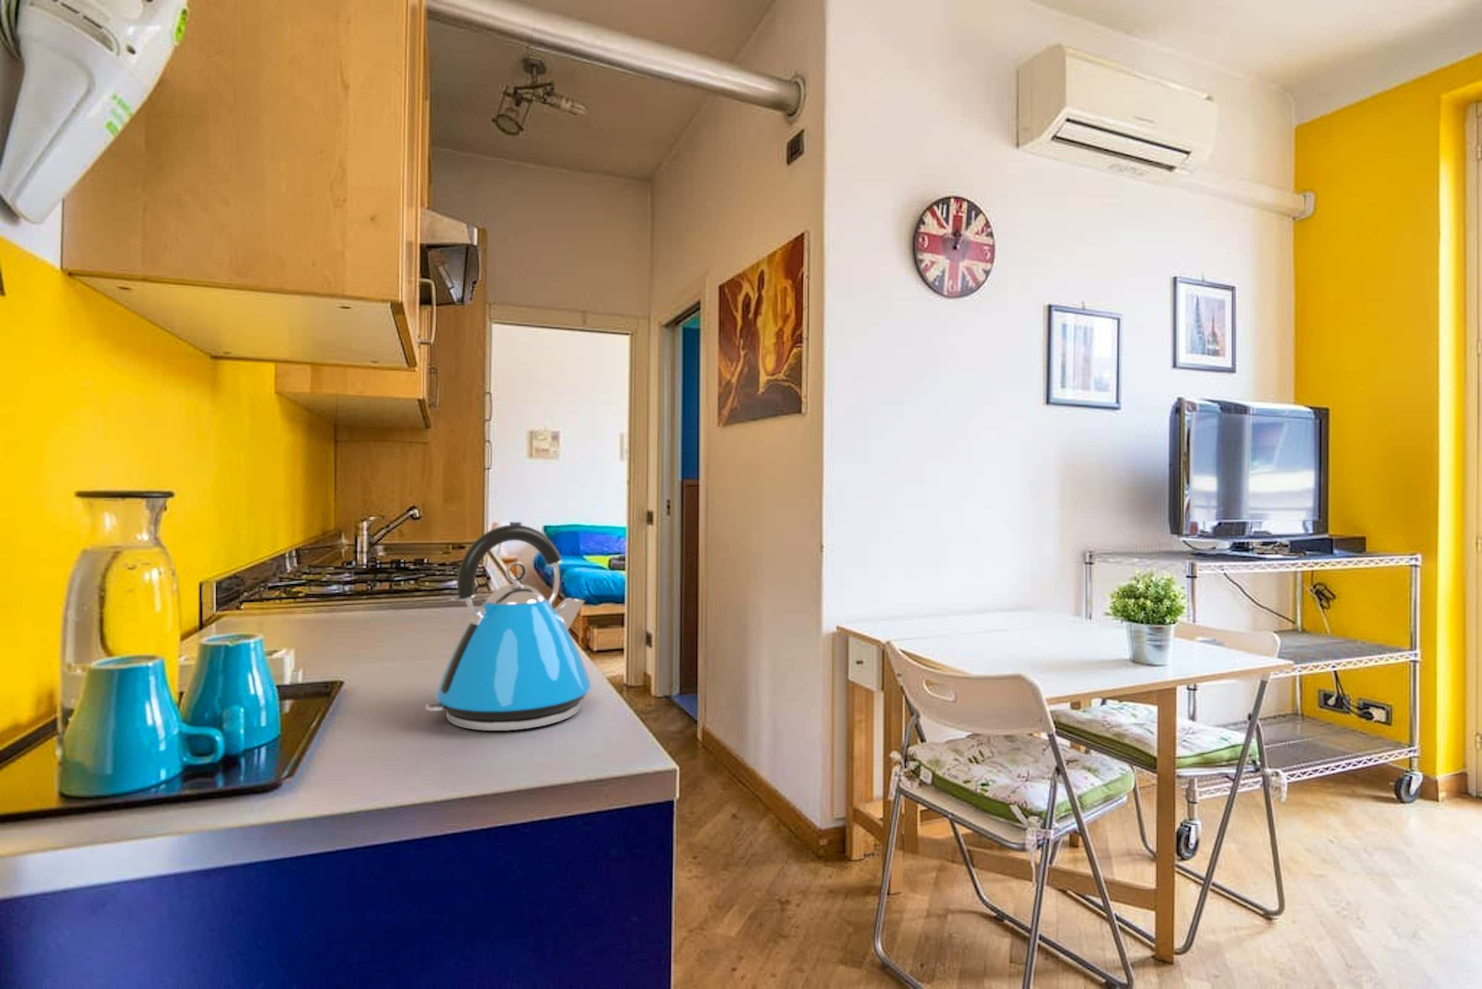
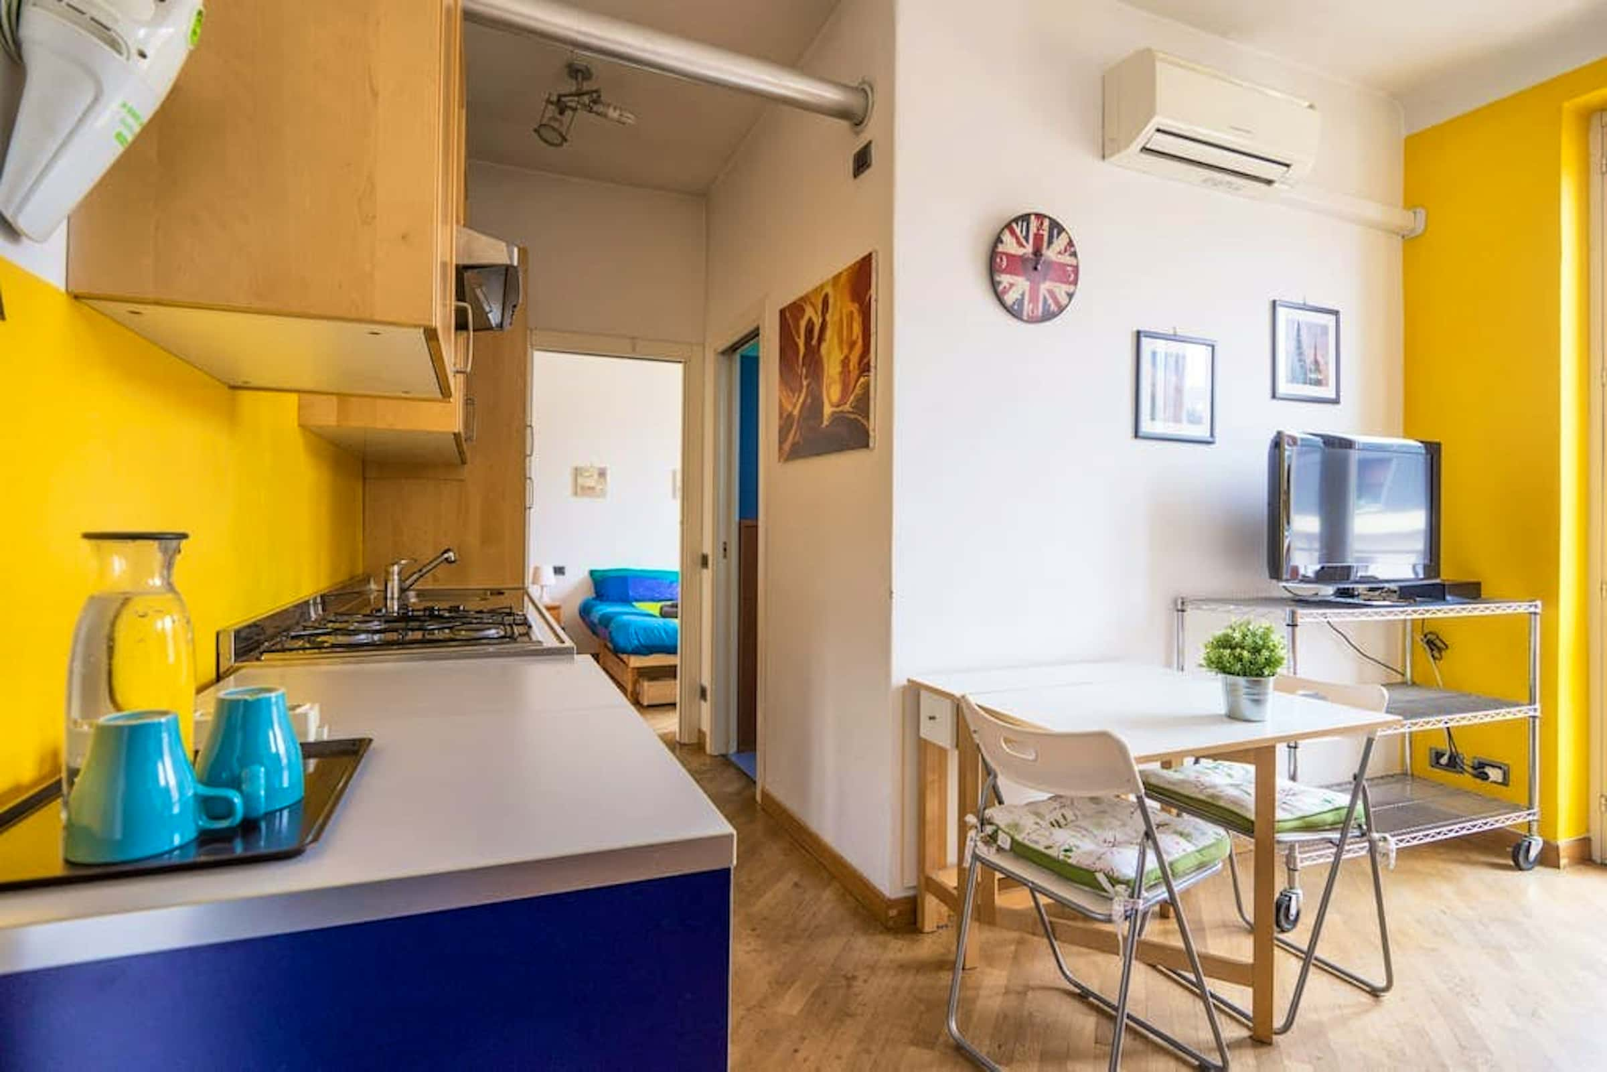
- kettle (511, 618)
